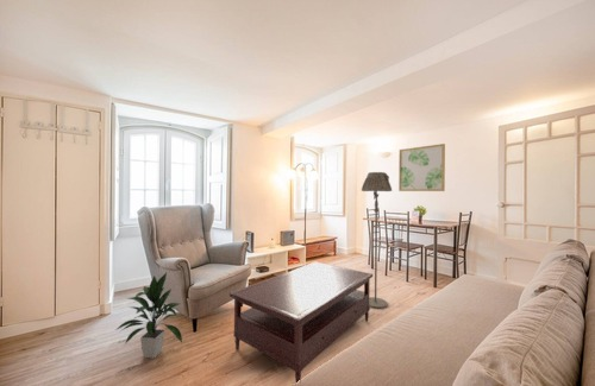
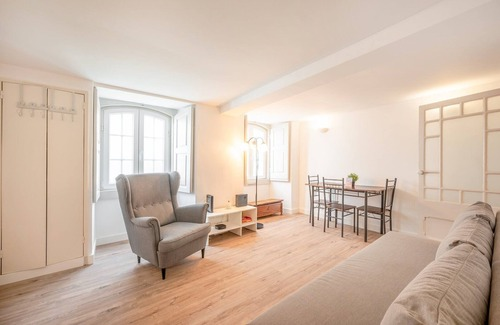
- coffee table (308, 308)
- floor lamp (375, 238)
- indoor plant (154, 316)
- wall art (420, 169)
